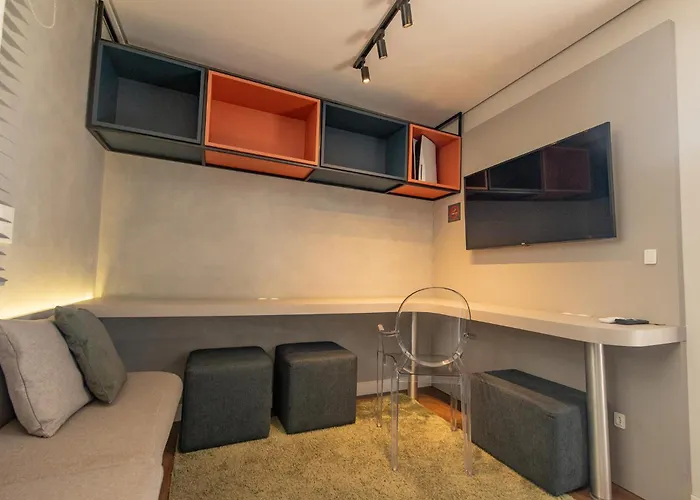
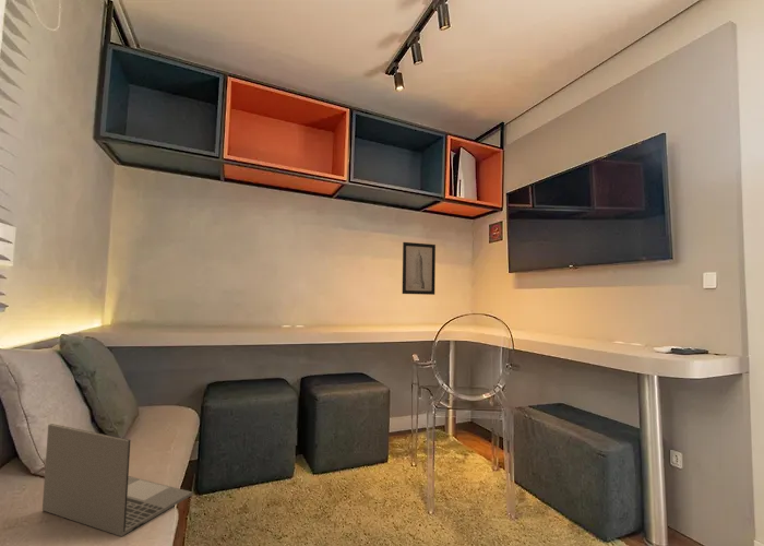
+ laptop (122, 461)
+ wall art (419, 269)
